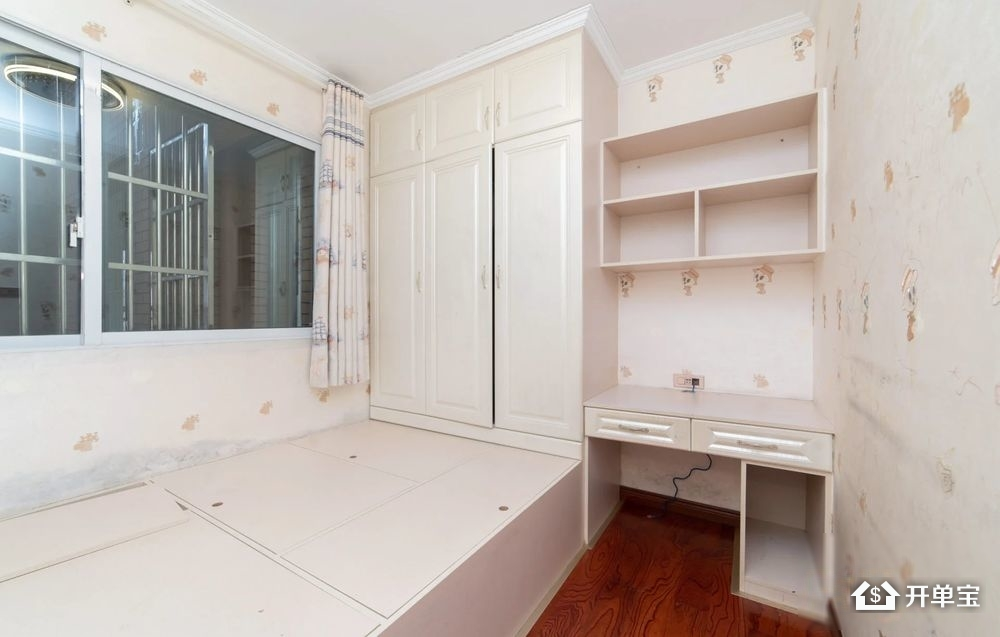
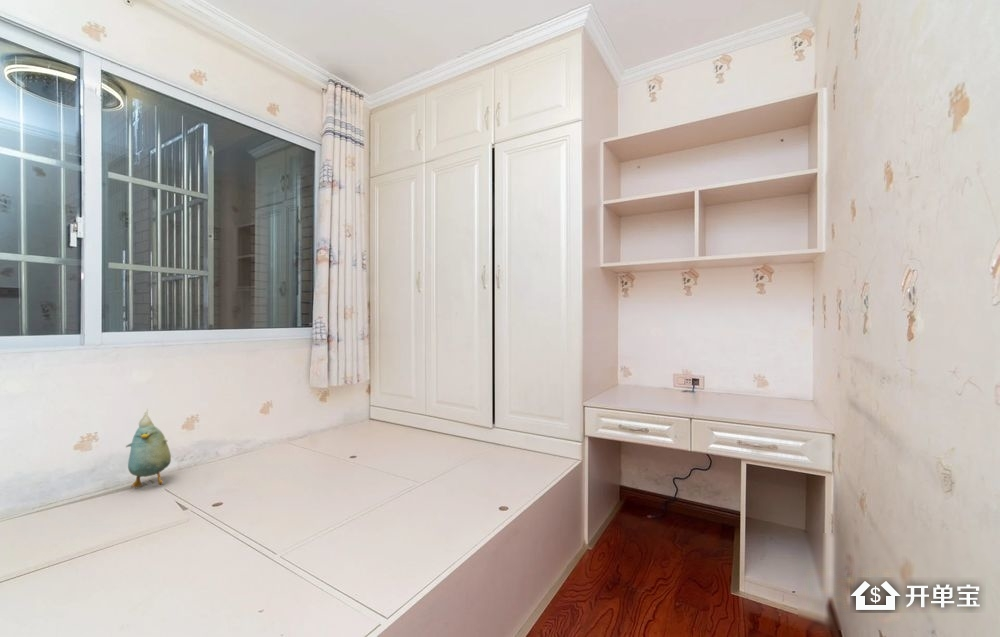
+ plush toy (149, 446)
